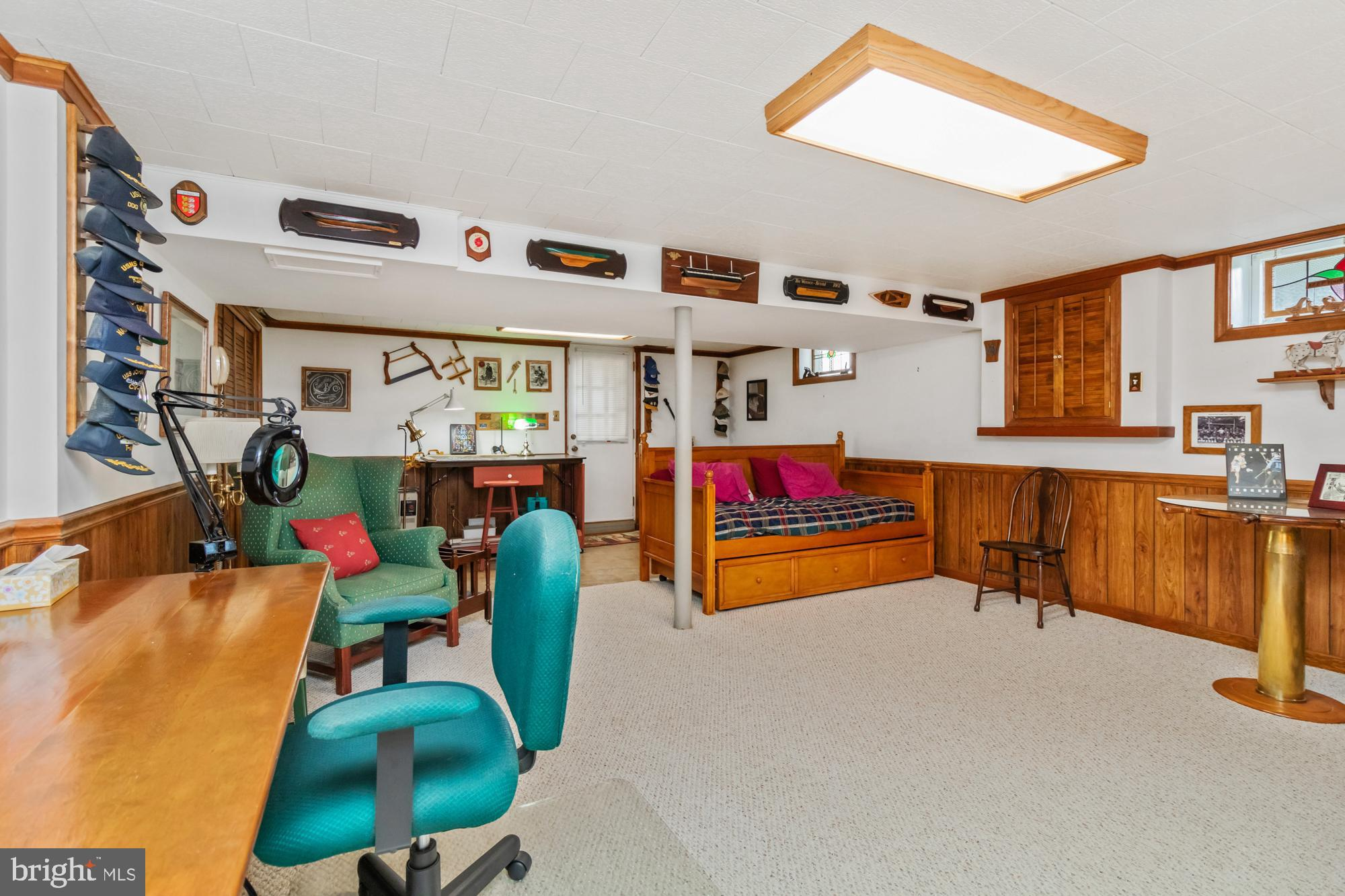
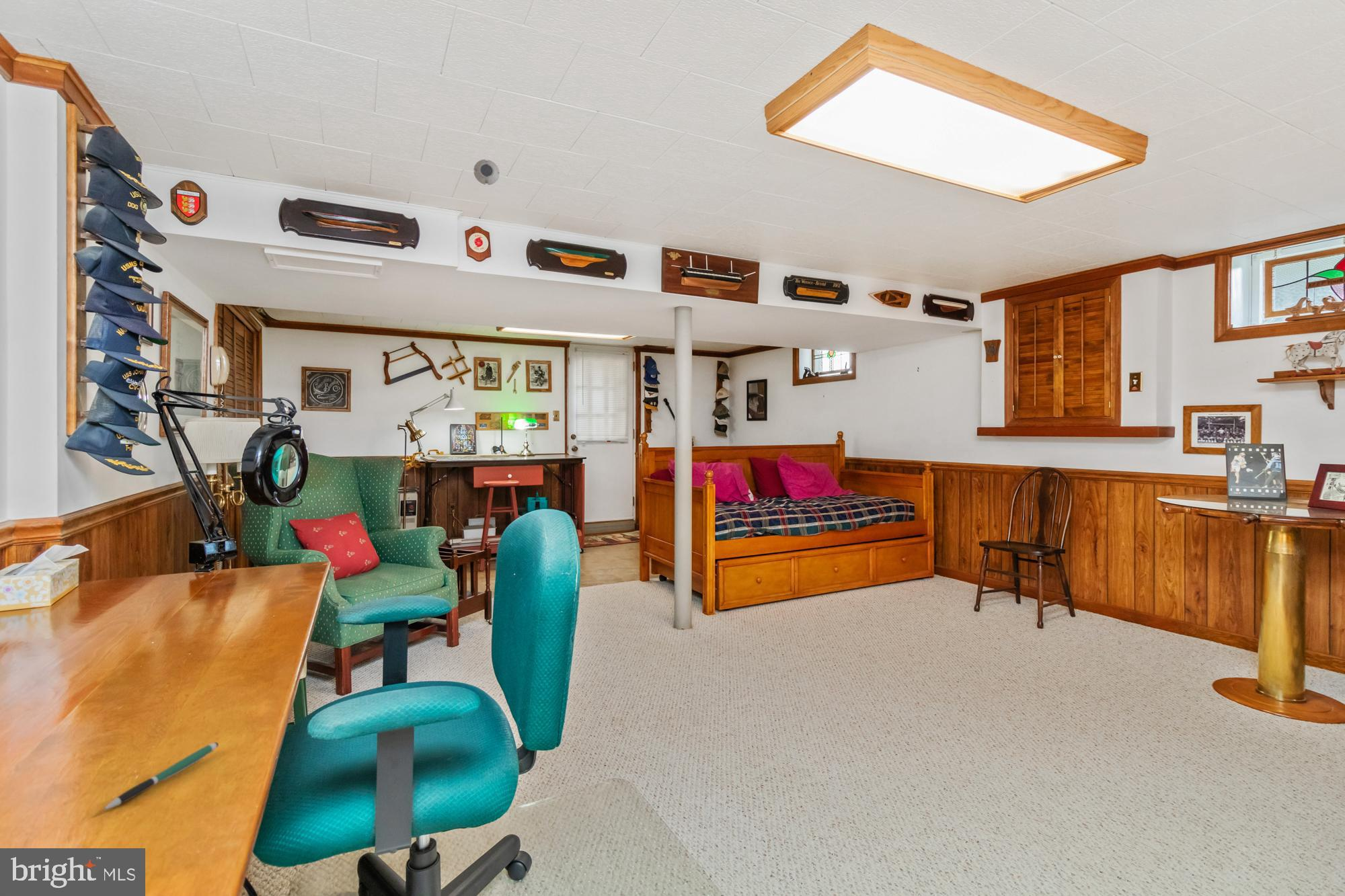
+ smoke detector (486, 171)
+ pen (165, 773)
